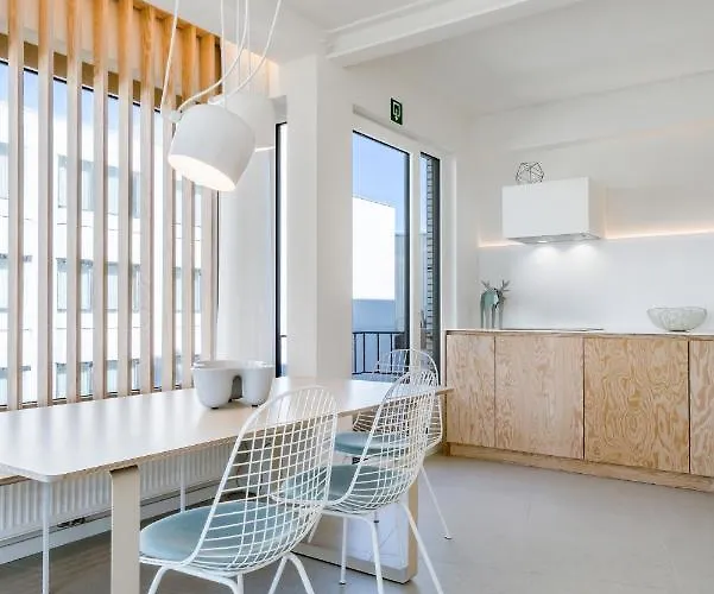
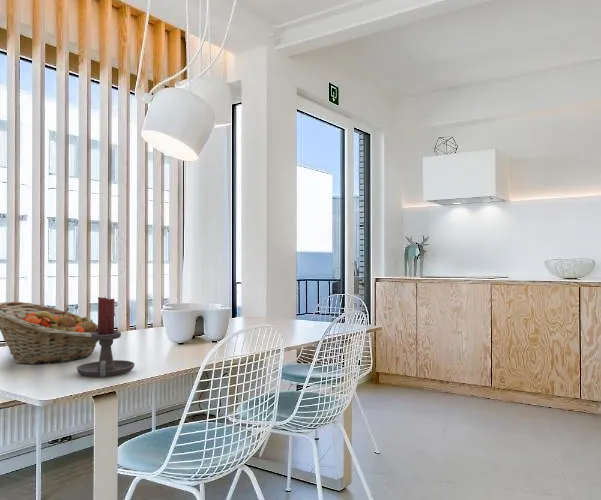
+ fruit basket (49, 329)
+ candle holder (105, 335)
